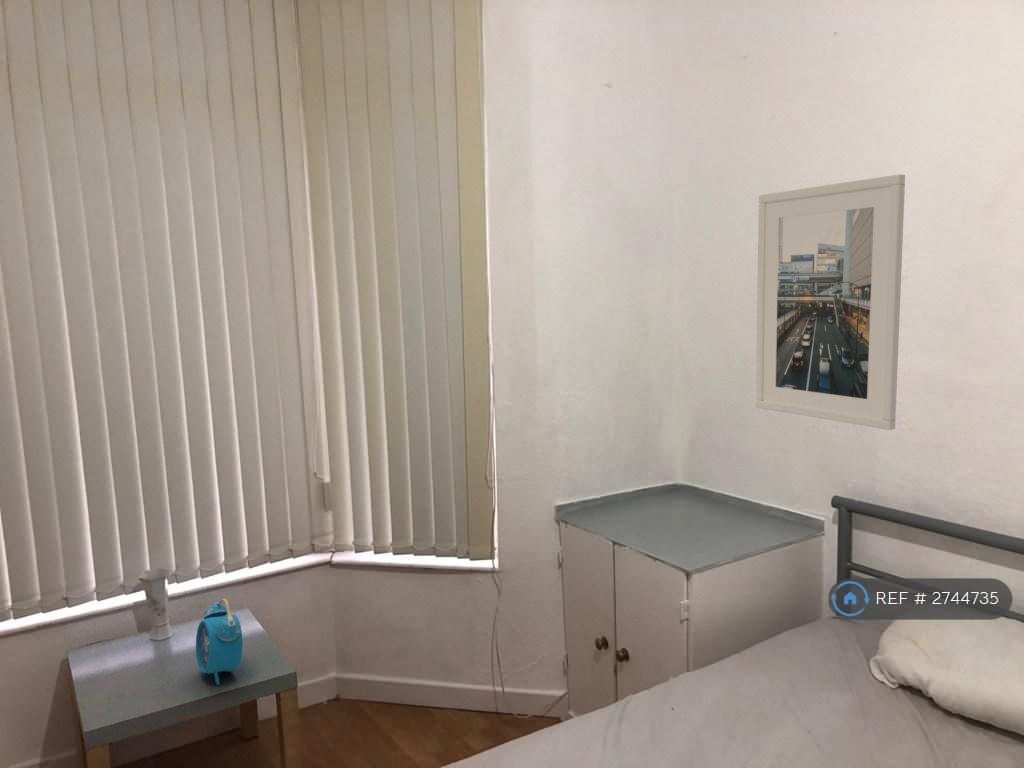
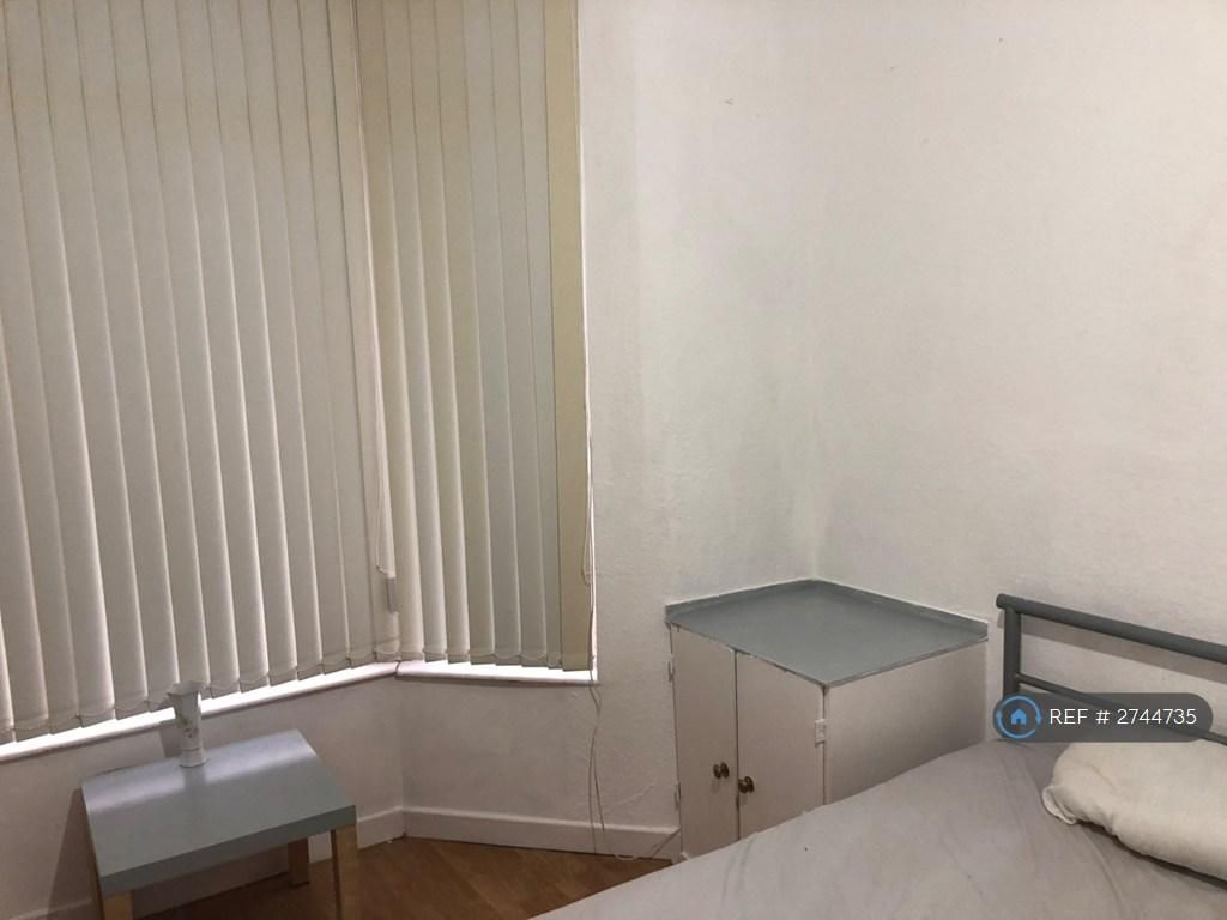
- alarm clock (218, 638)
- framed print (822, 304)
